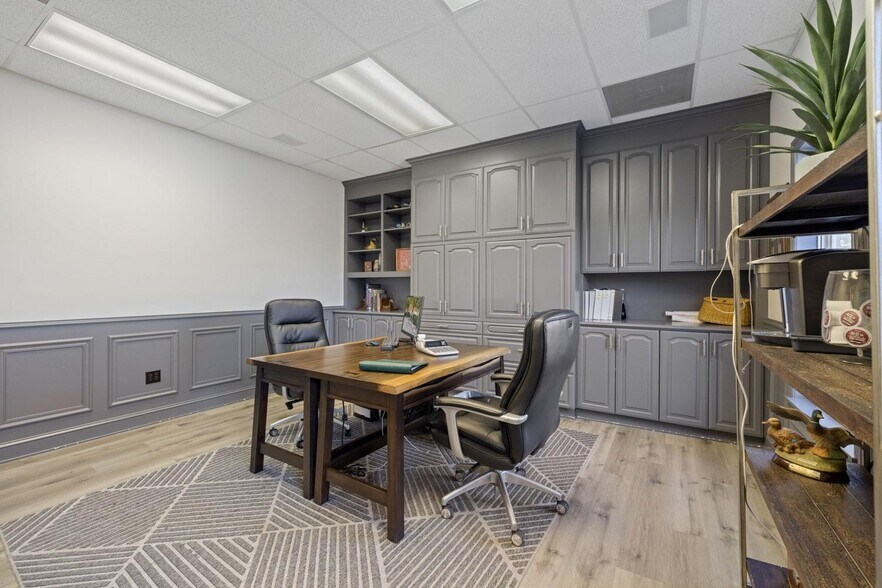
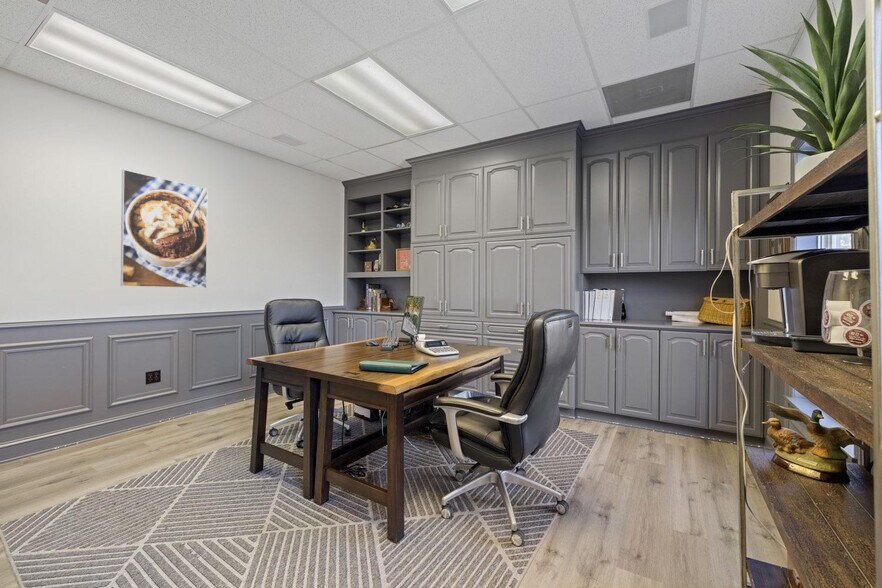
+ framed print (167, 233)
